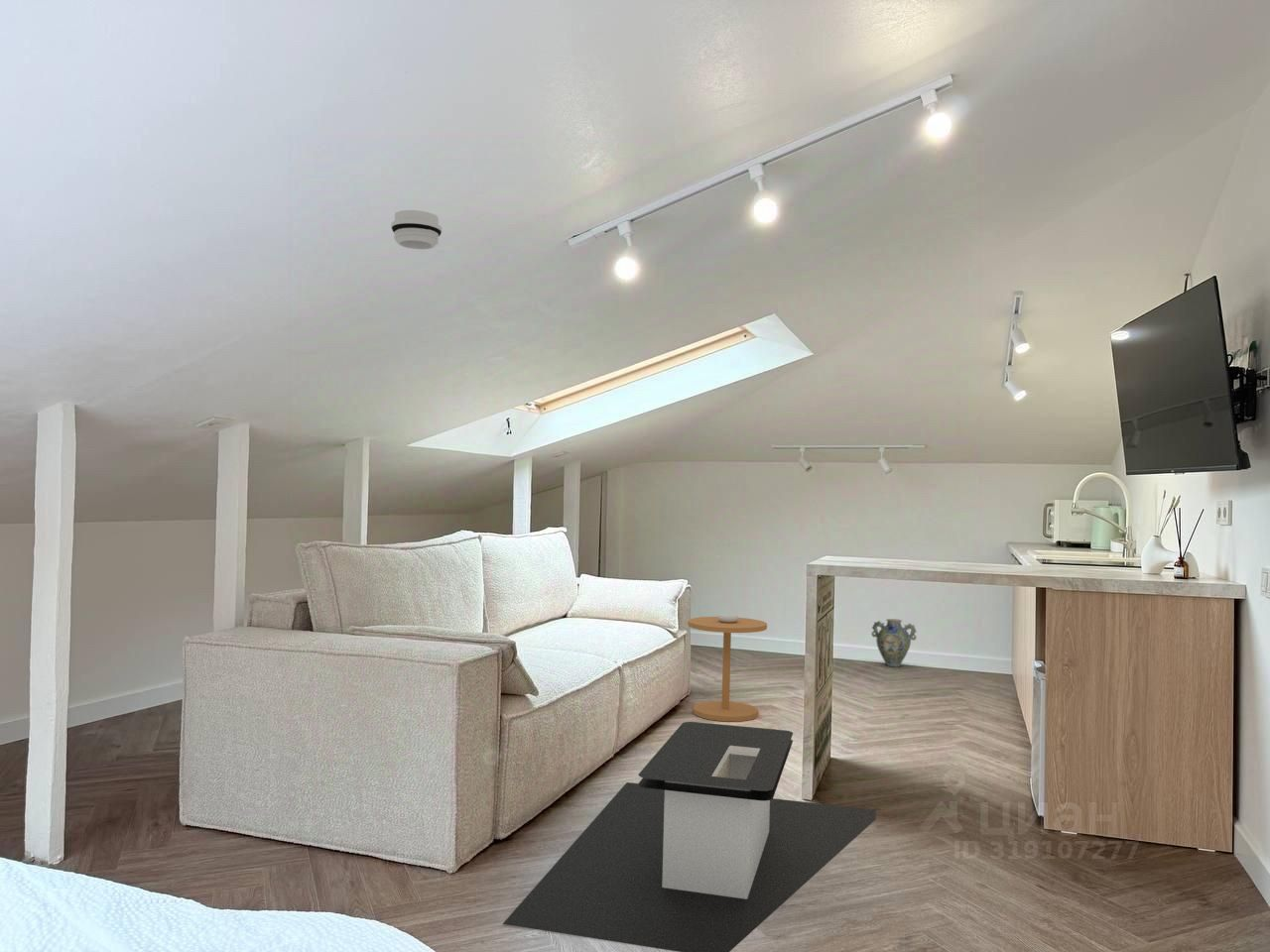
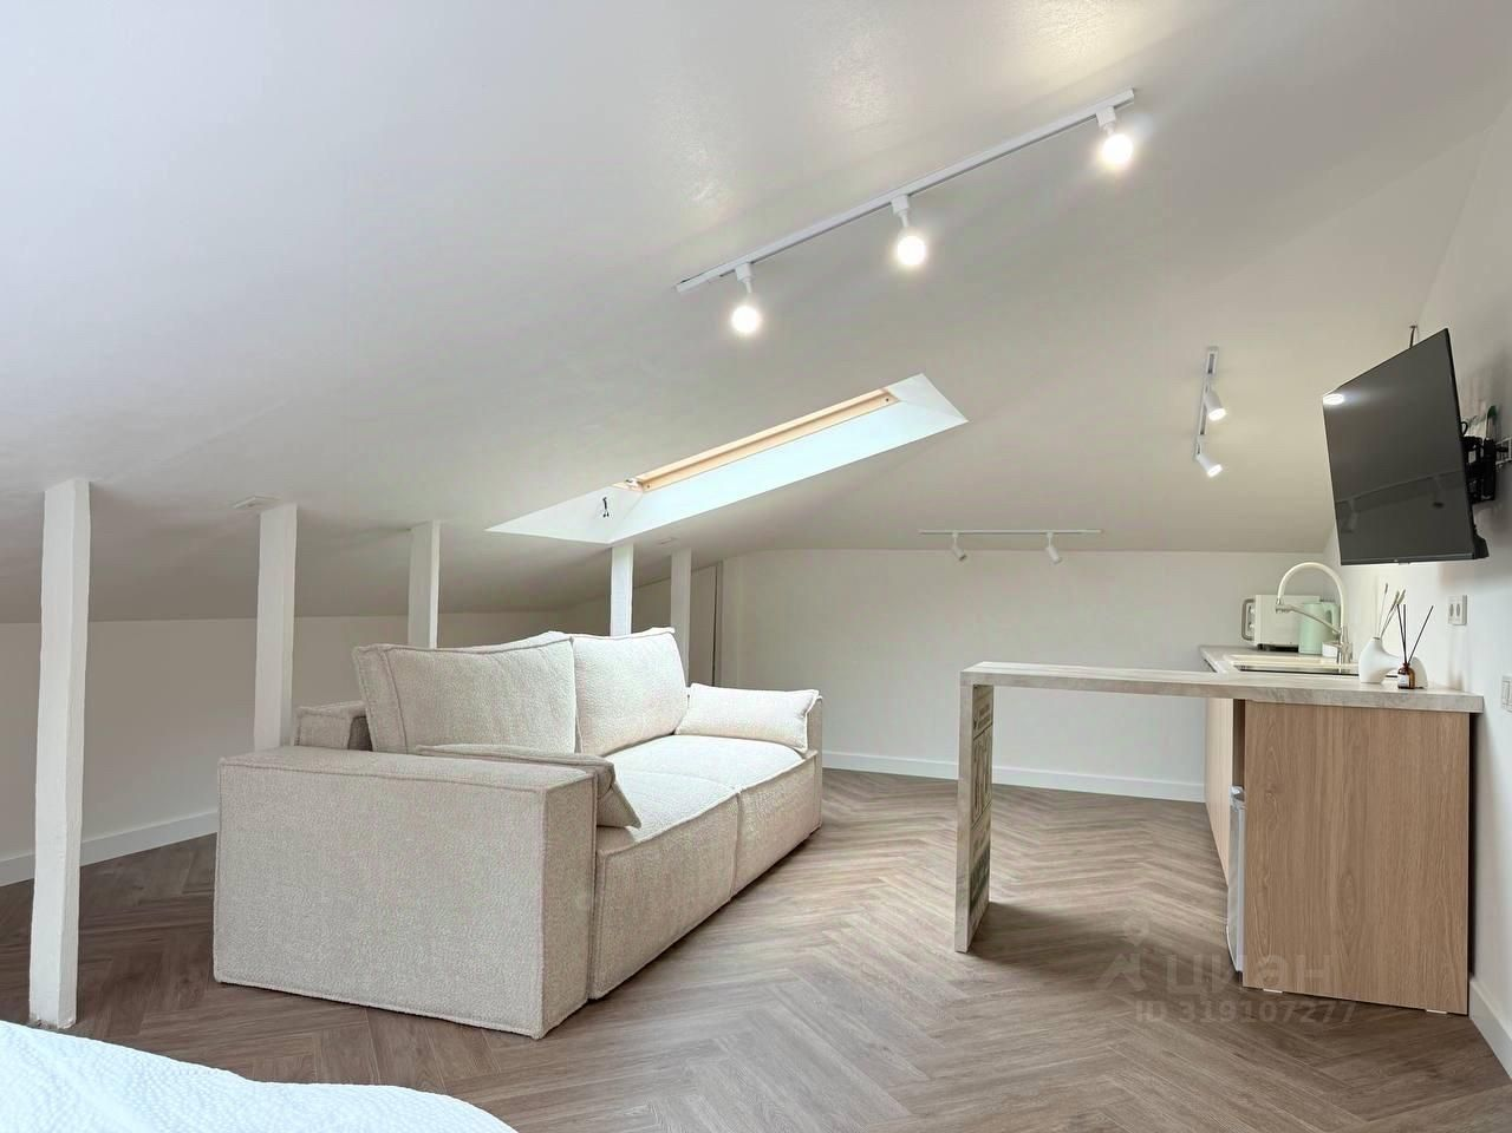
- ceramic jug (893, 643)
- coffee table (720, 804)
- side table (726, 663)
- smoke detector (416, 230)
